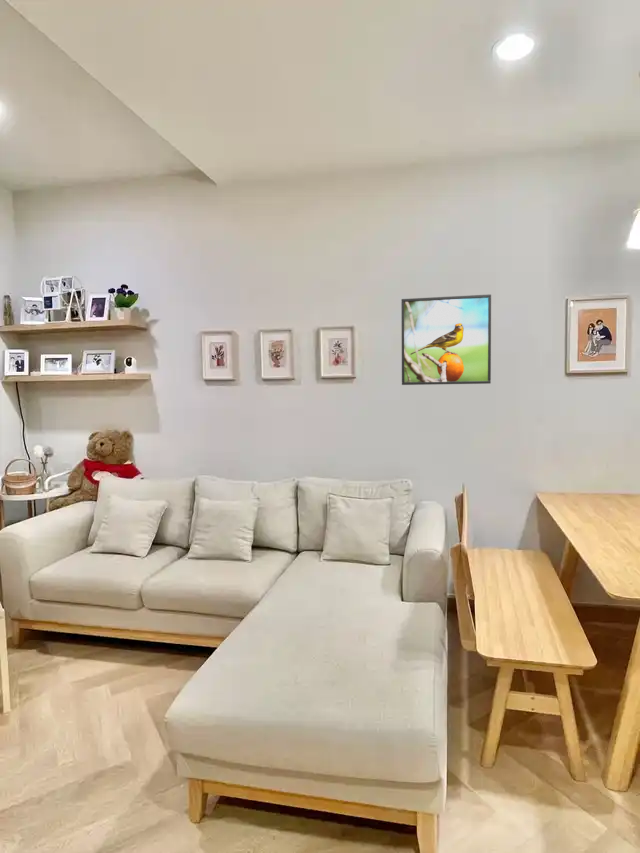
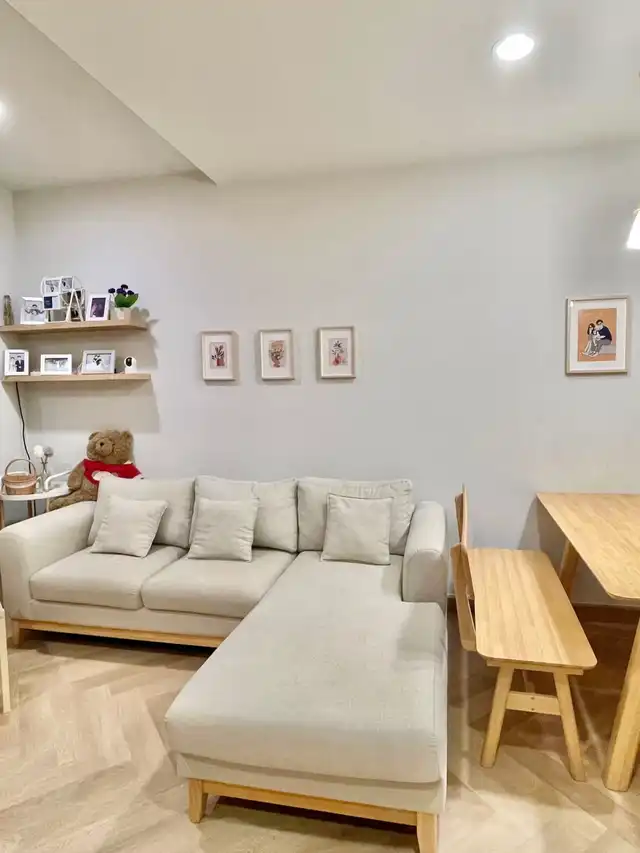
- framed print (445, 340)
